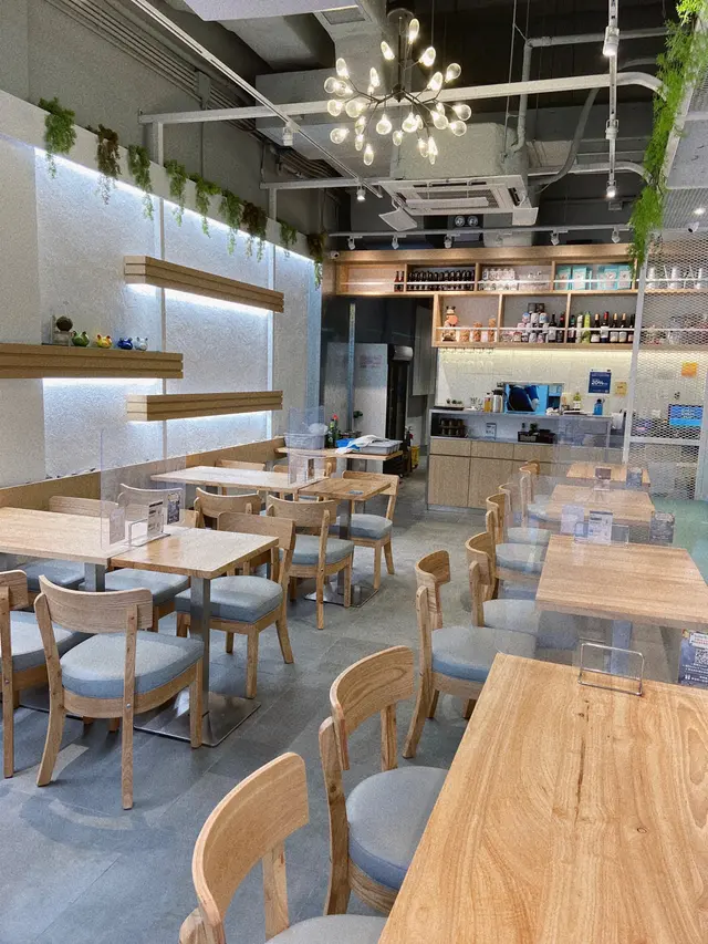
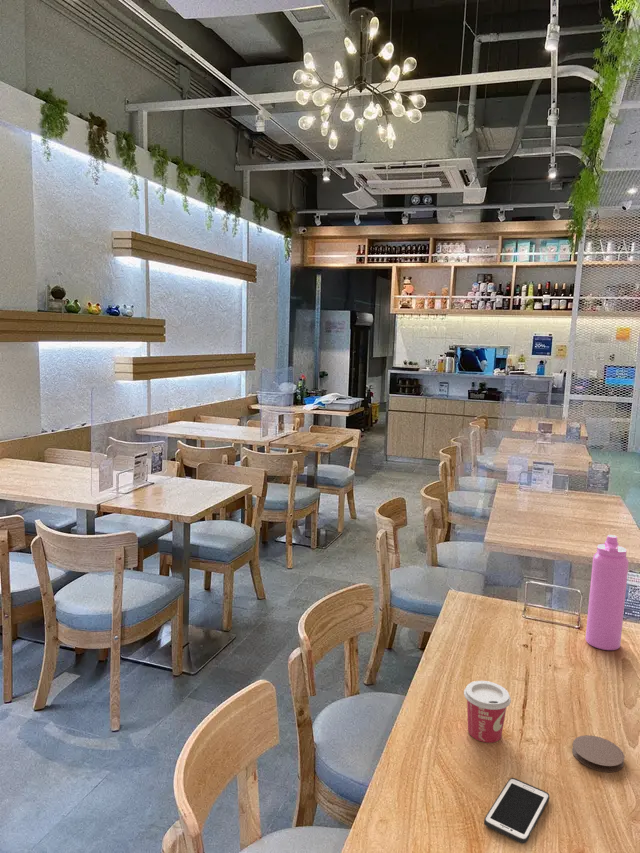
+ cup (486, 712)
+ cell phone (517, 808)
+ coaster (597, 753)
+ water bottle (607, 591)
